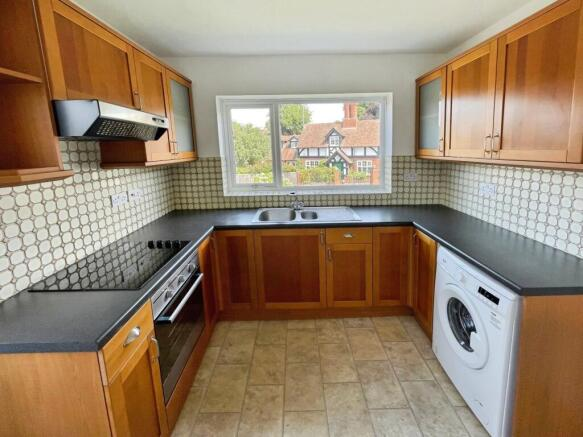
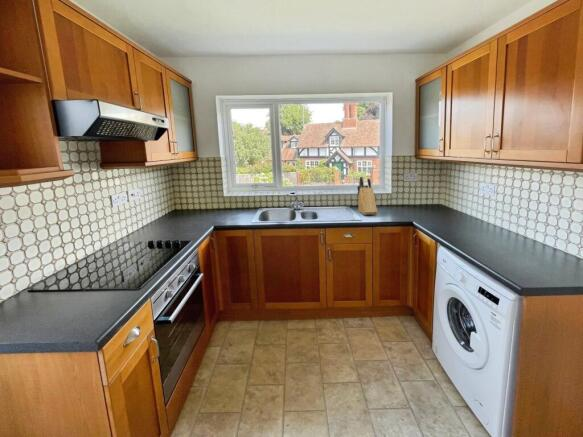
+ knife block (366, 194)
